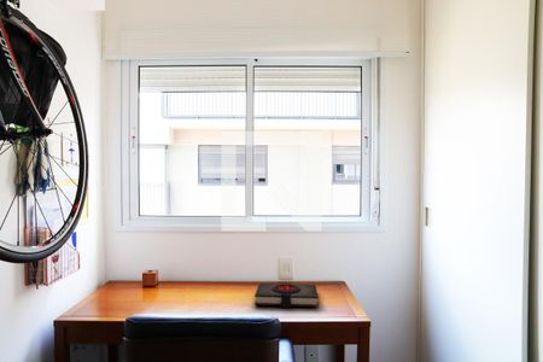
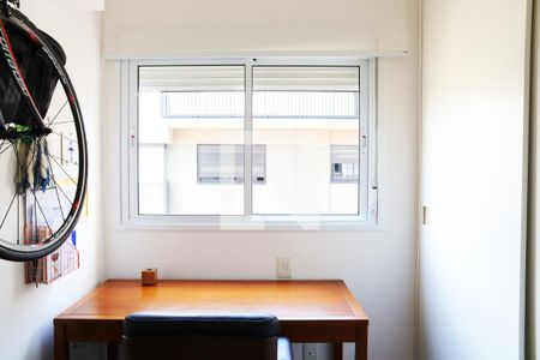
- book (286, 292)
